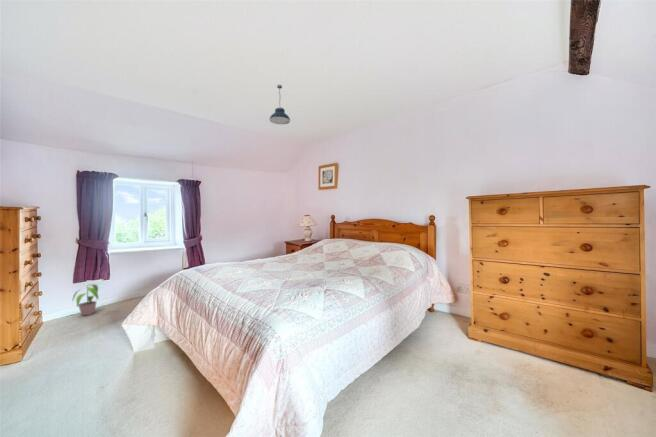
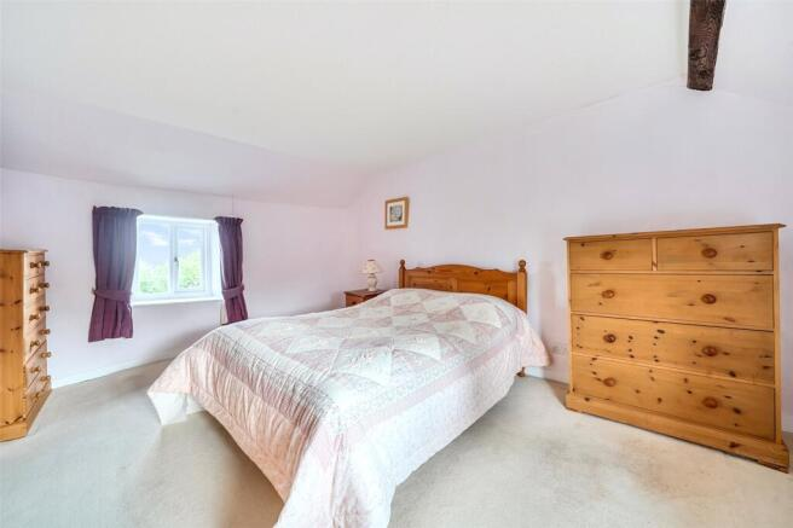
- pendant light (279, 103)
- potted plant (87, 299)
